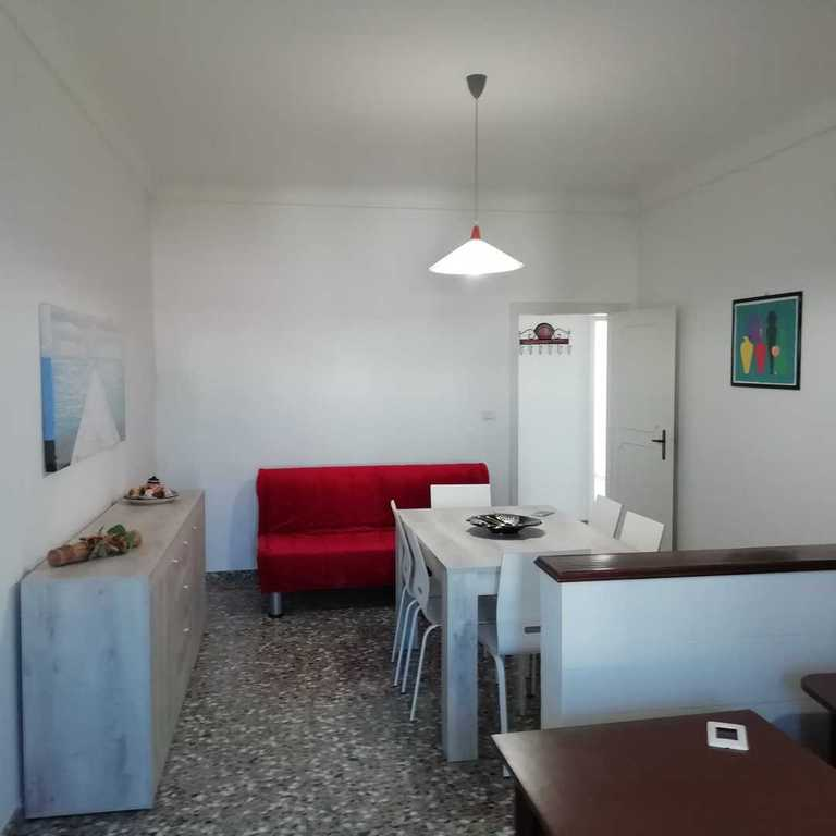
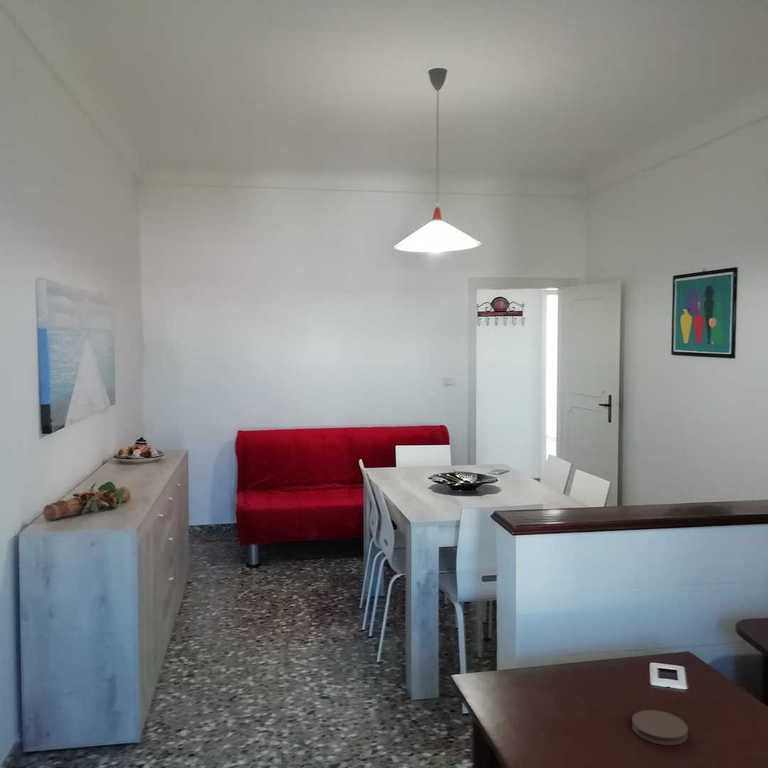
+ coaster (659, 726)
